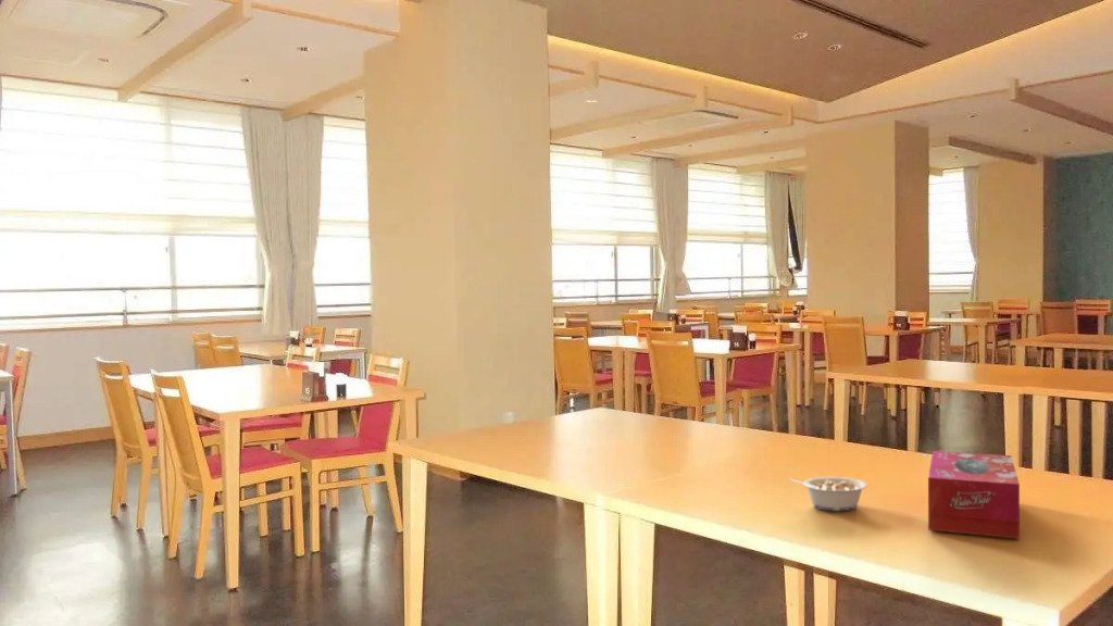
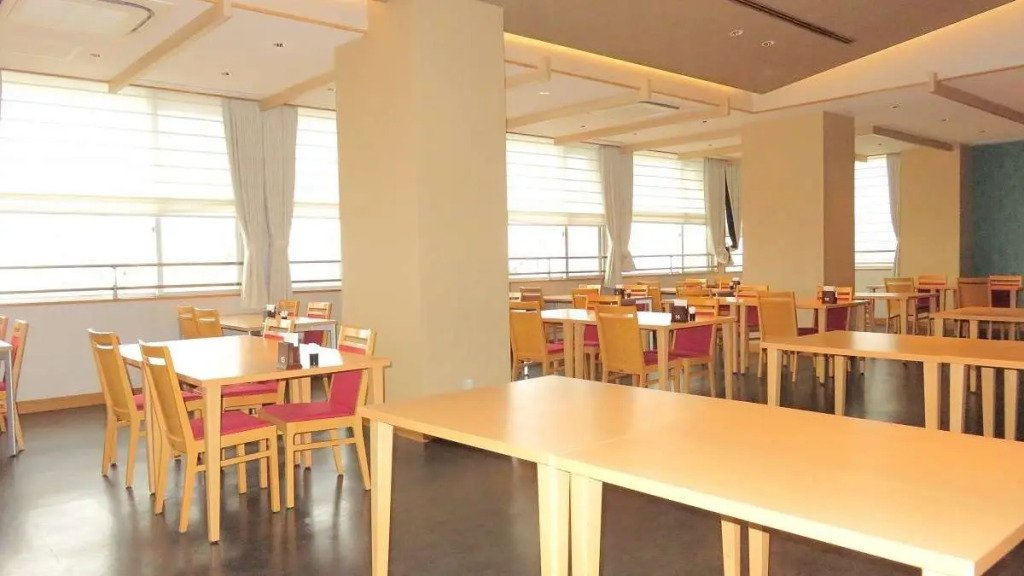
- tissue box (972, 490)
- legume (833, 492)
